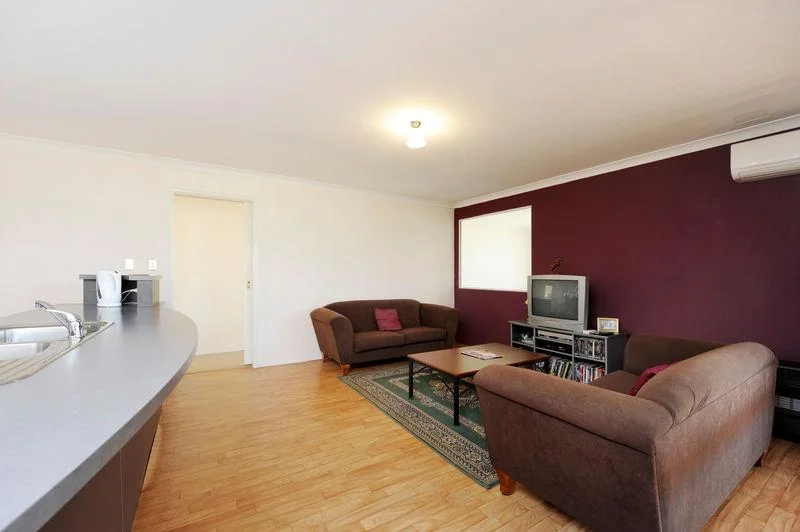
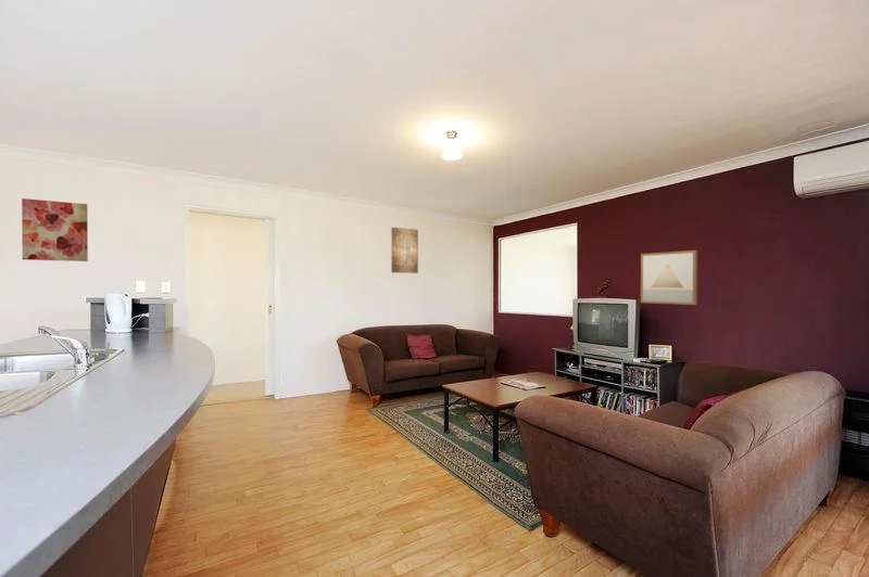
+ wall art (55, 231)
+ wall art (404, 251)
+ wall art (667, 278)
